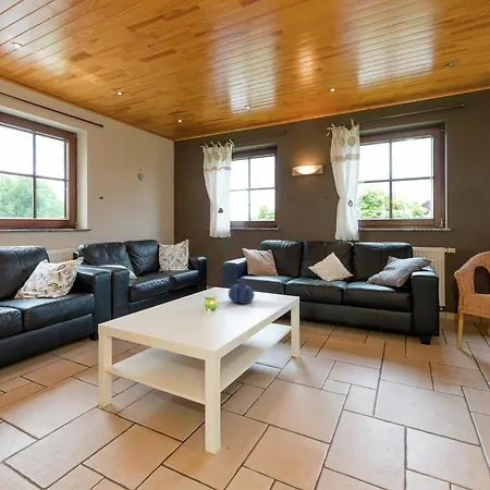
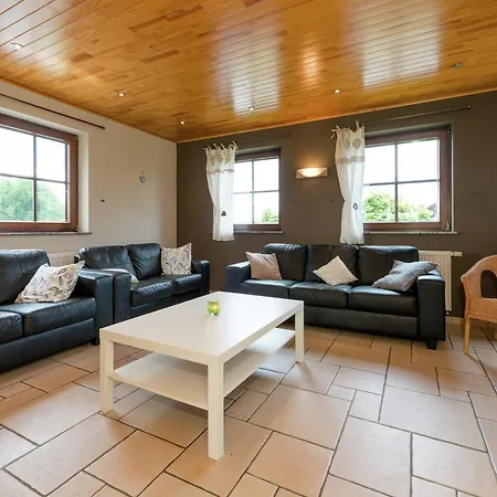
- decorative bowl (241, 293)
